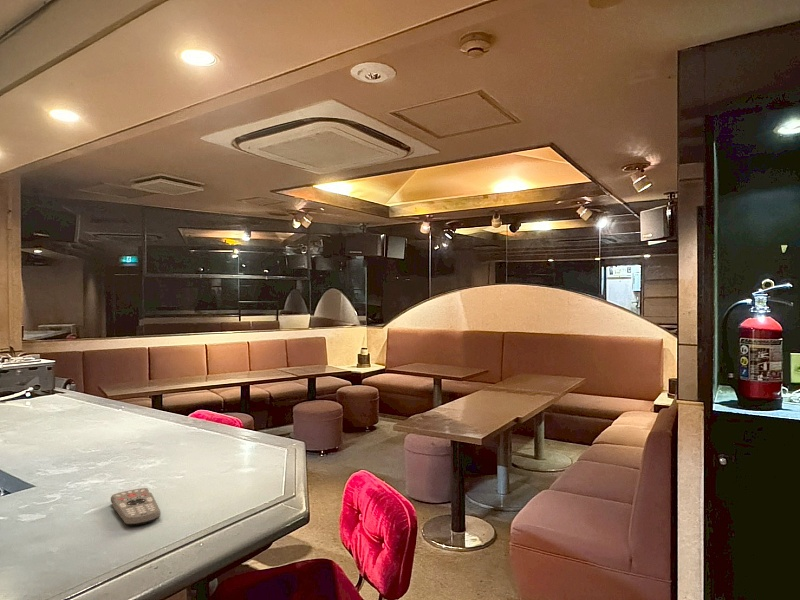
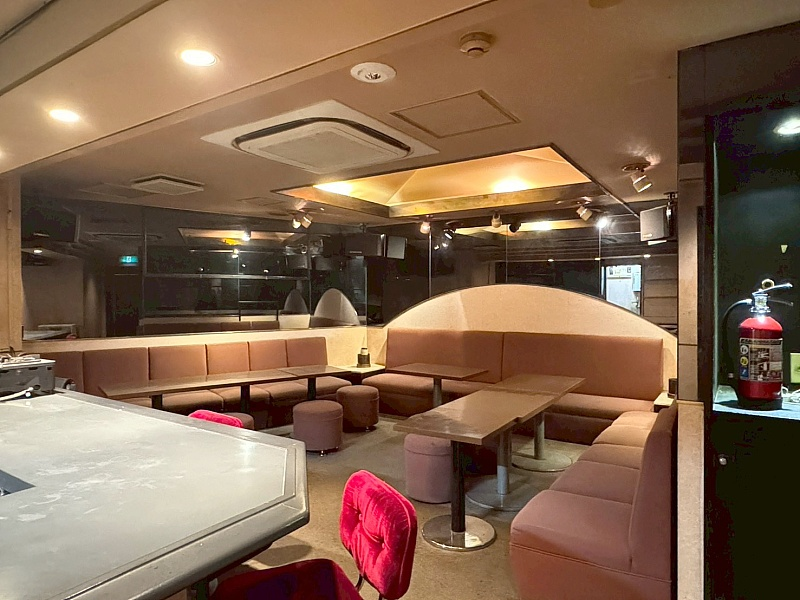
- remote control (136, 506)
